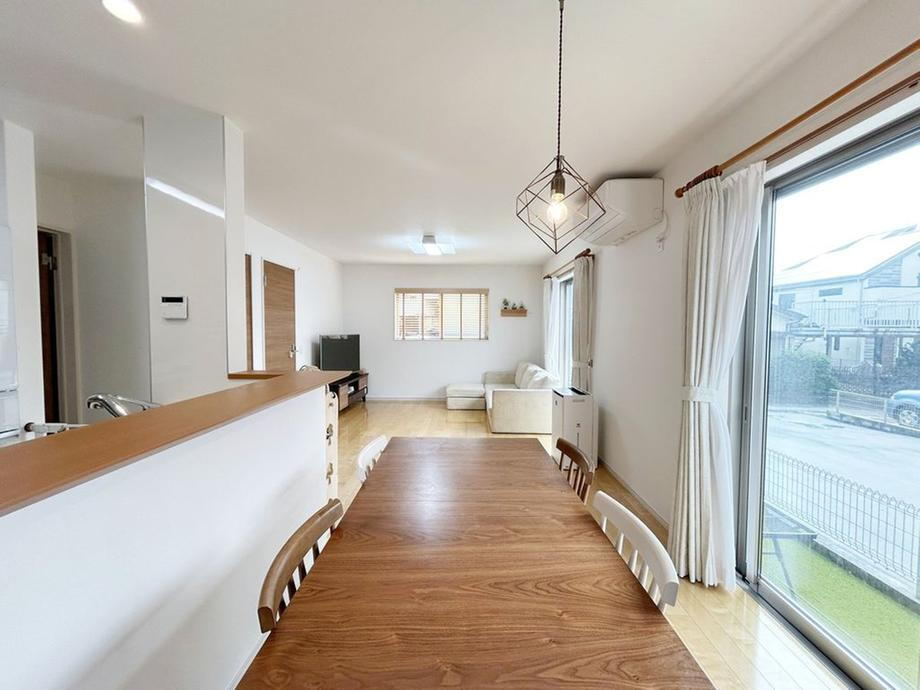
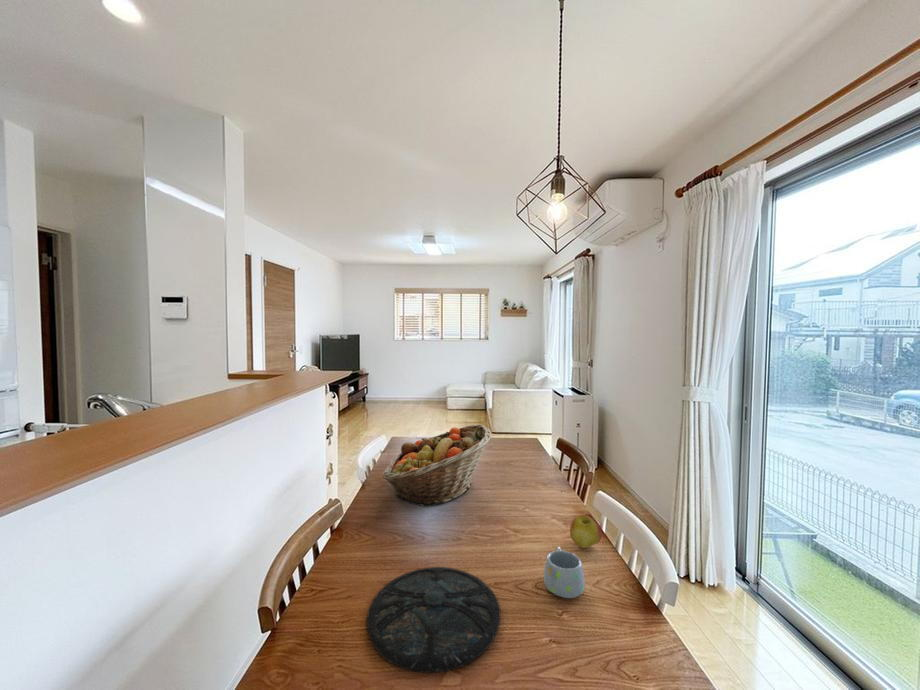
+ plate (434, 603)
+ fruit basket (439, 458)
+ mug (562, 569)
+ apple (584, 531)
